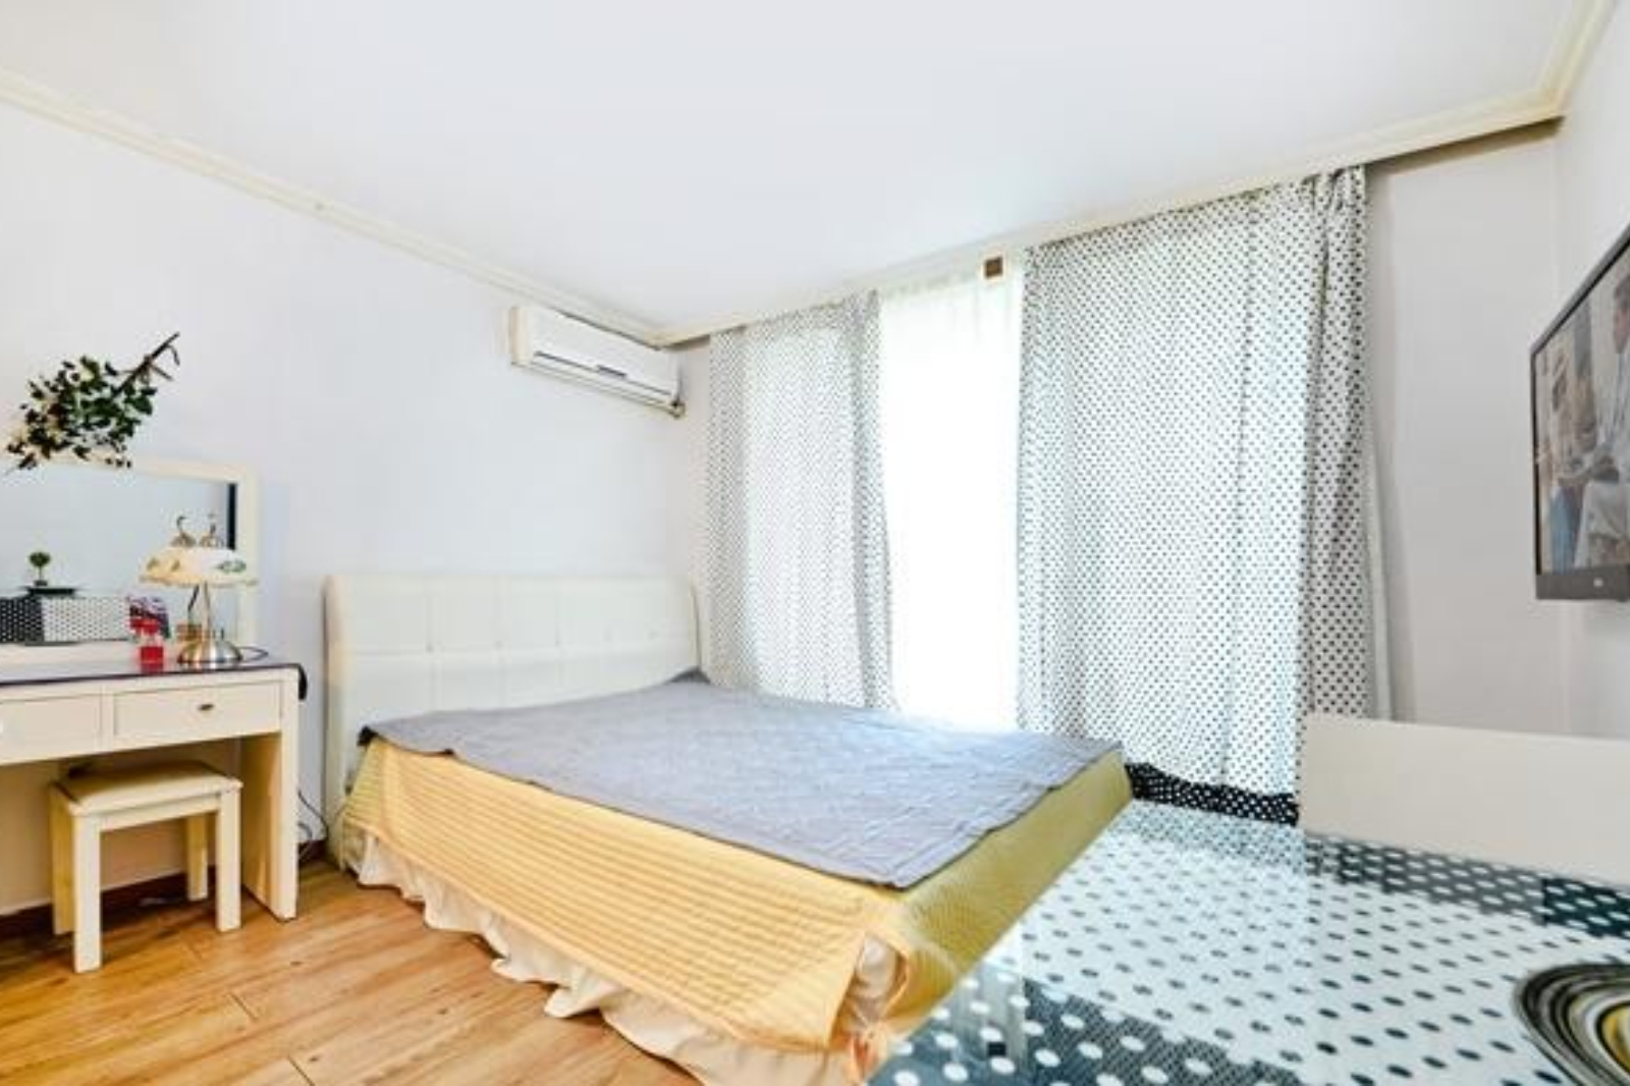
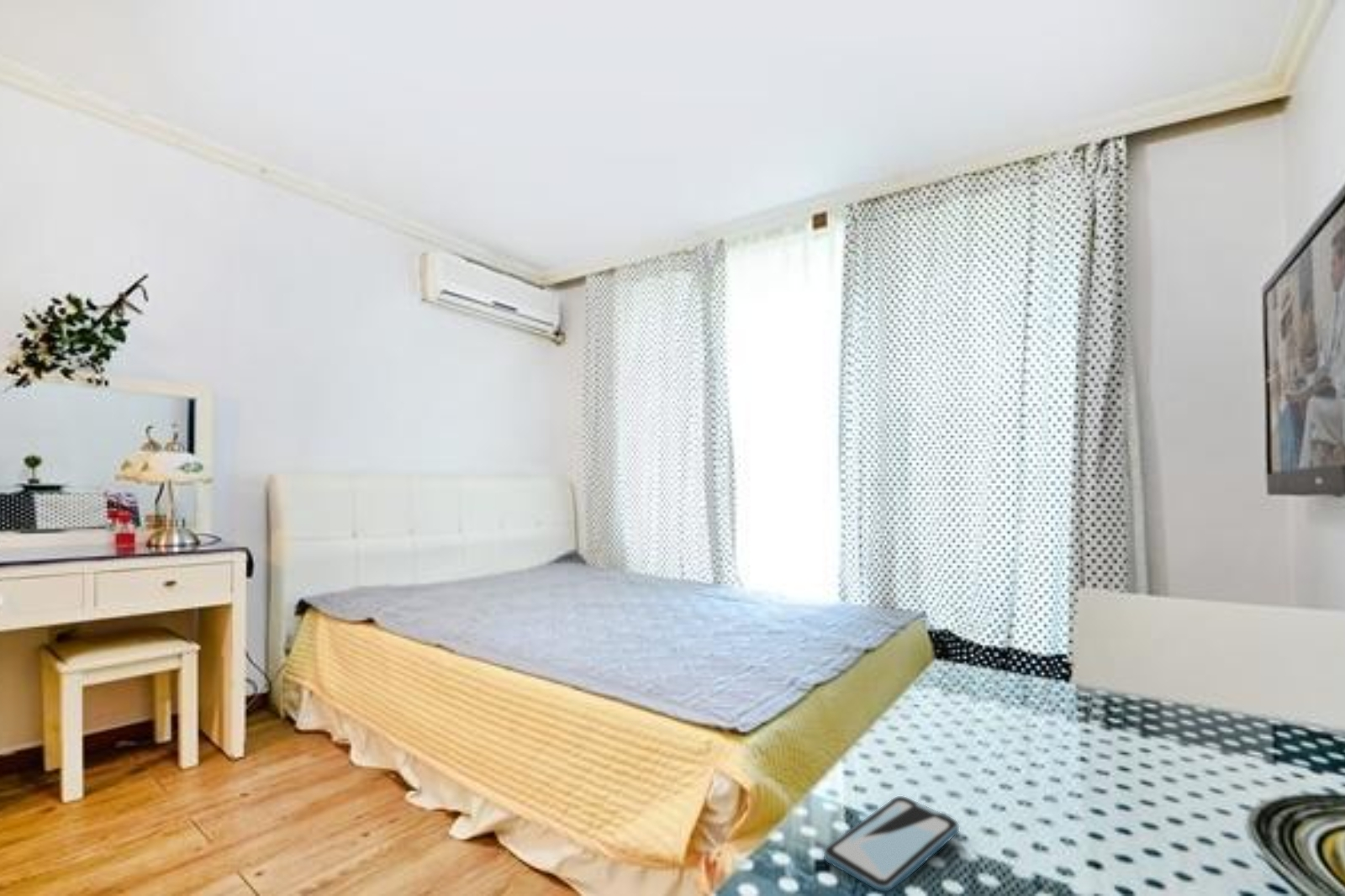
+ smartphone (893, 840)
